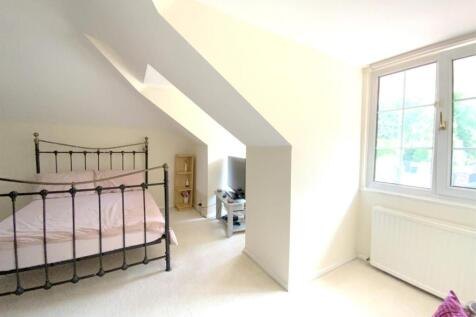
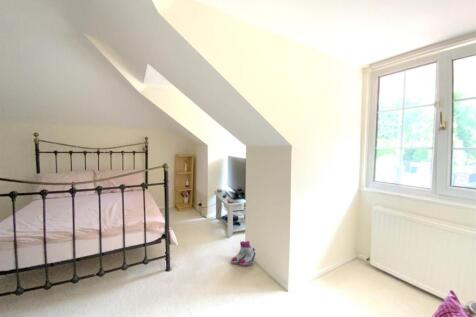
+ boots (243, 251)
